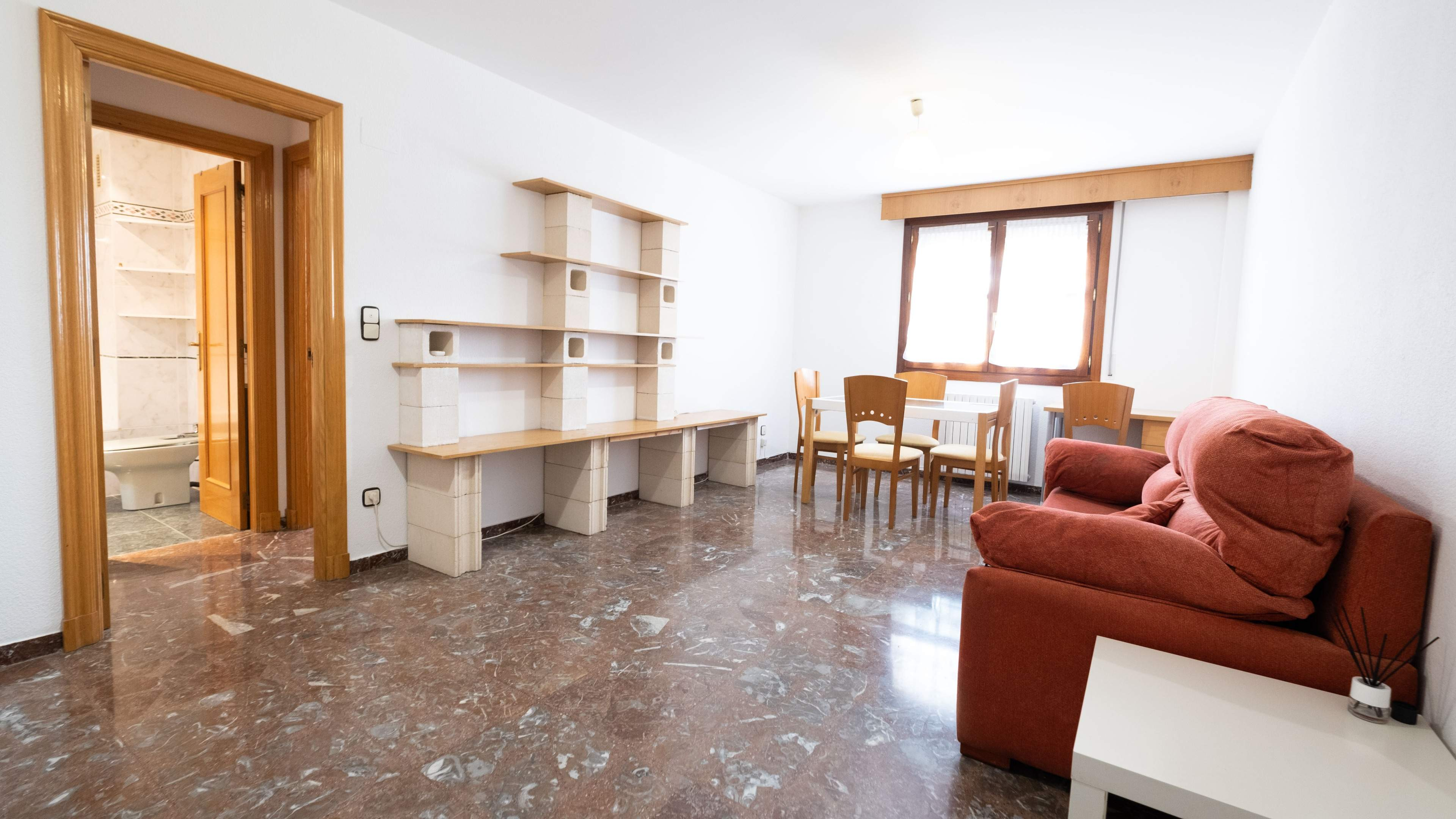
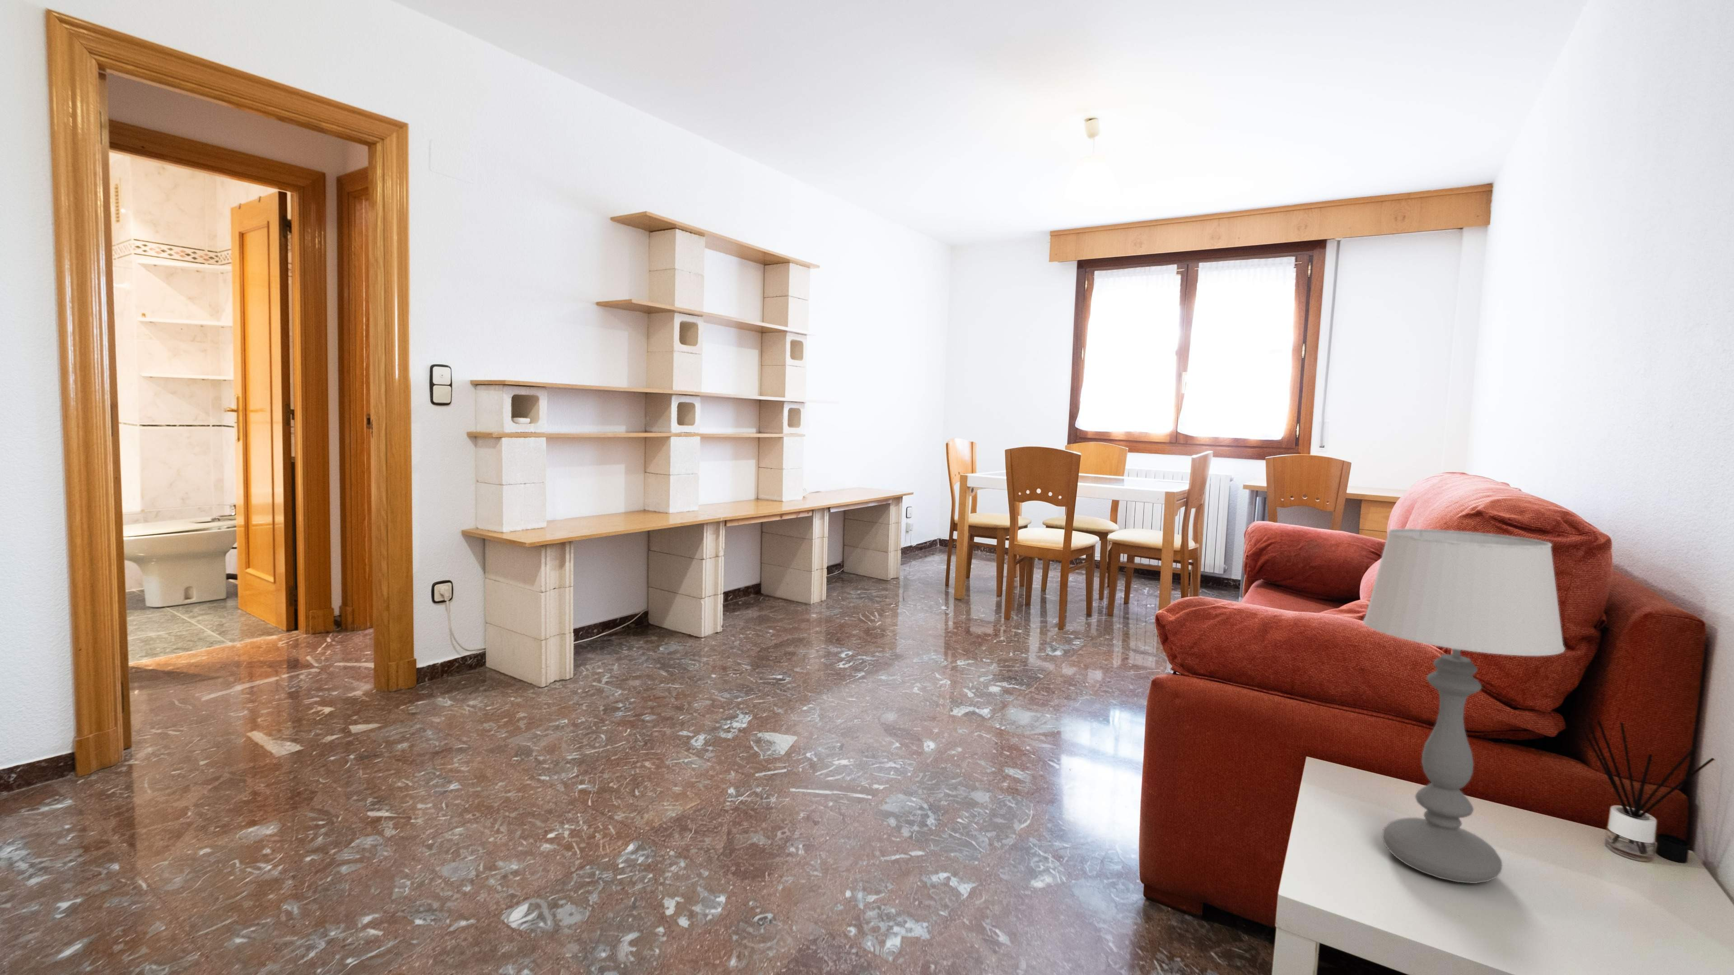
+ table lamp (1452, 701)
